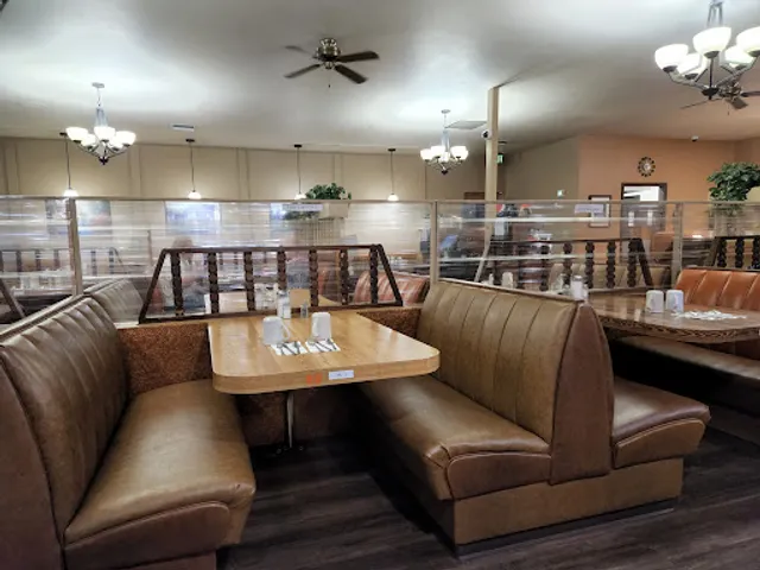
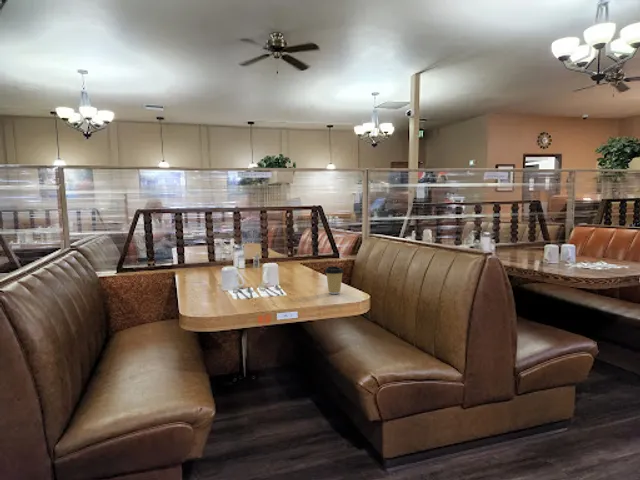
+ coffee cup (334, 280)
